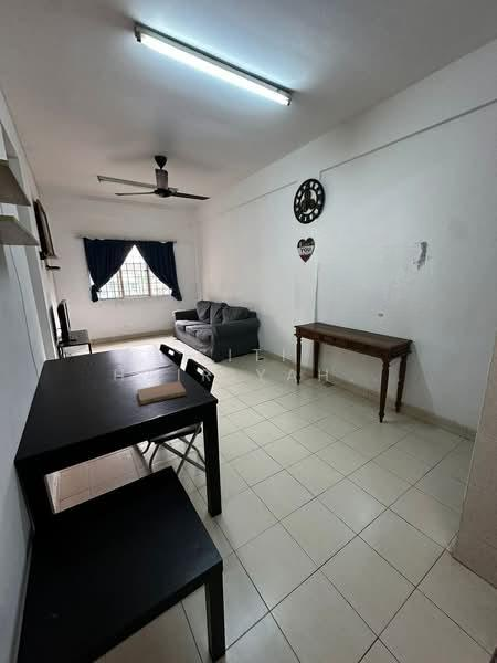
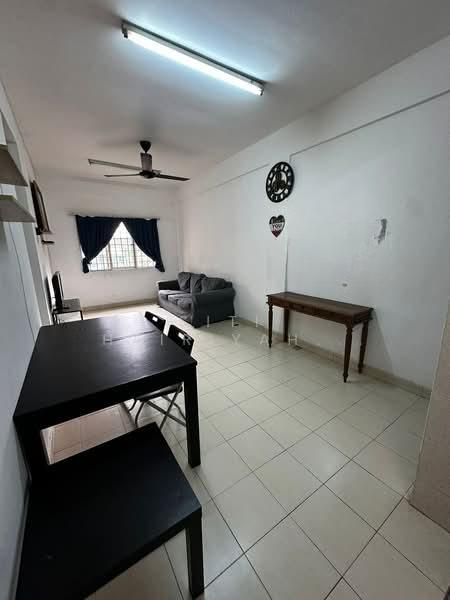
- notebook (161, 392)
